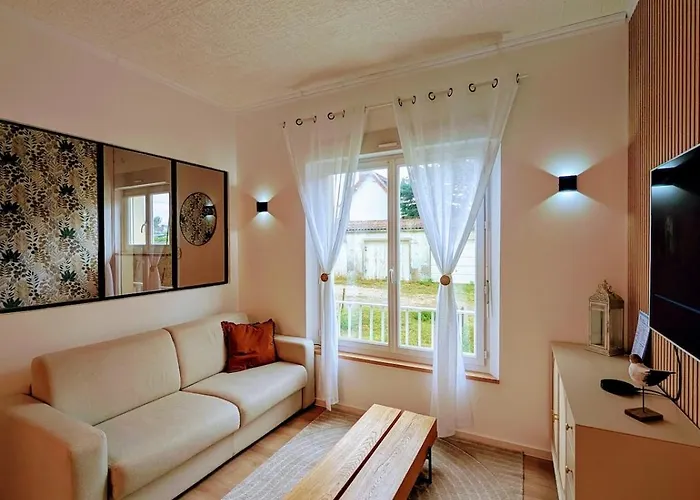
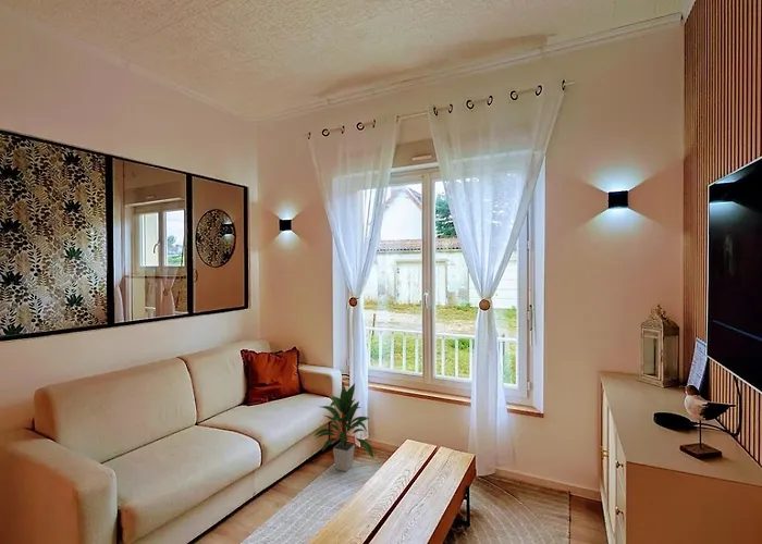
+ indoor plant (345, 428)
